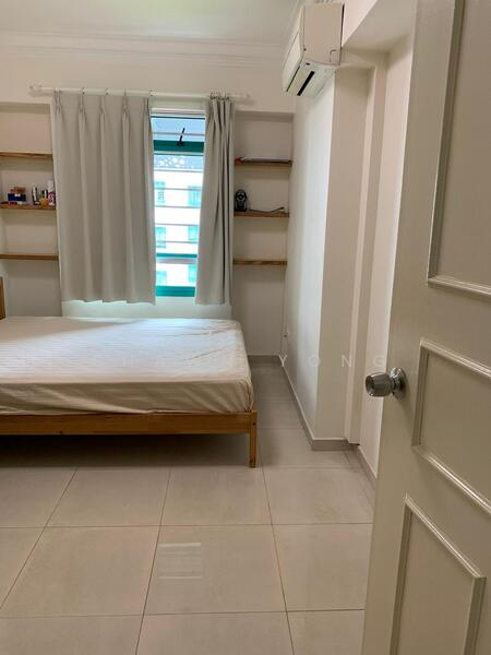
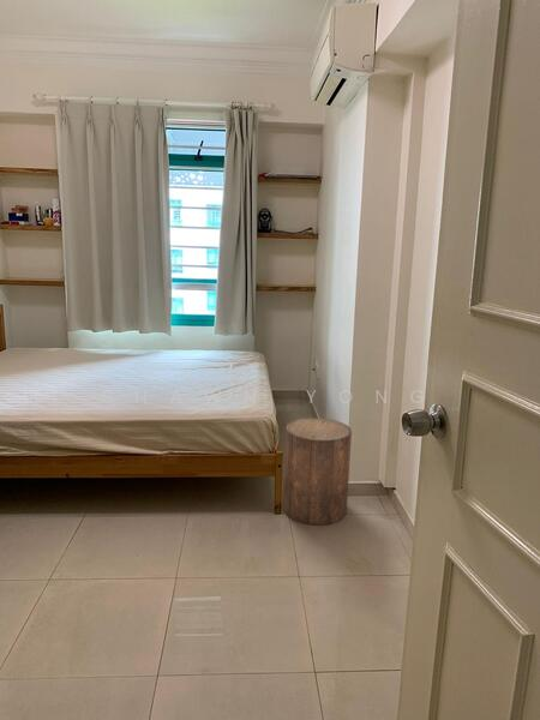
+ stool (316, 469)
